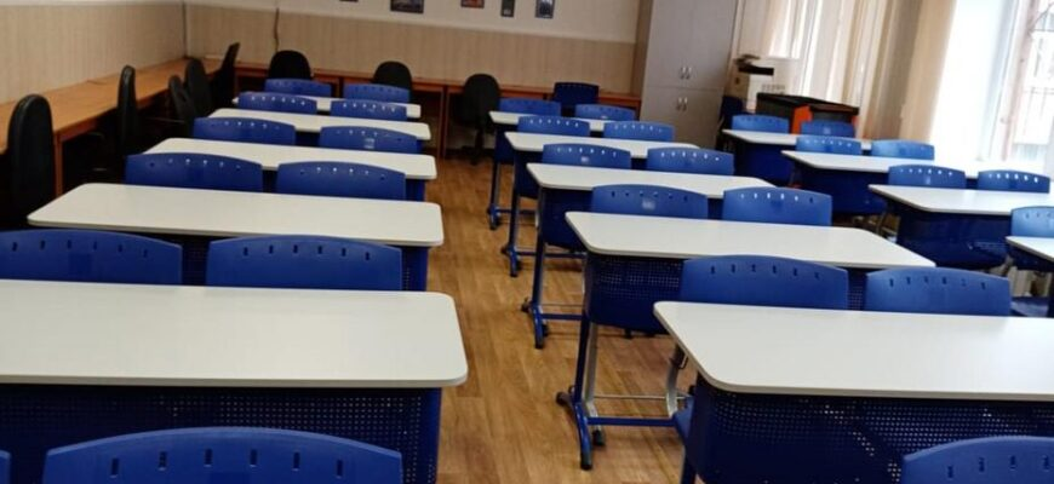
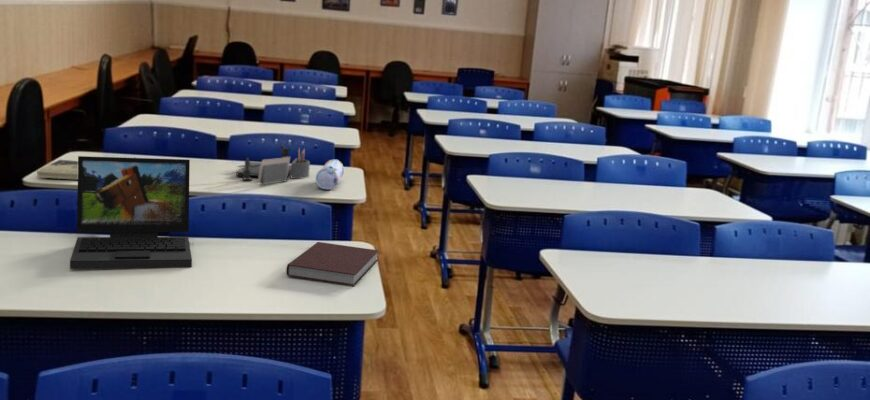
+ desk organizer (272, 159)
+ notebook (334, 262)
+ book (70, 169)
+ pencil case (330, 173)
+ laptop (133, 209)
